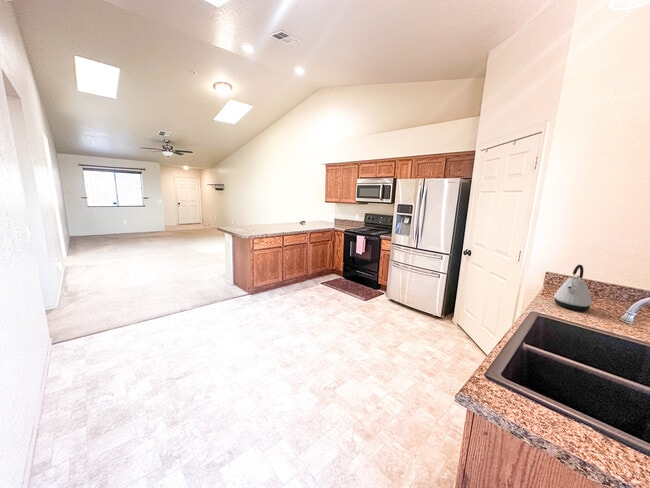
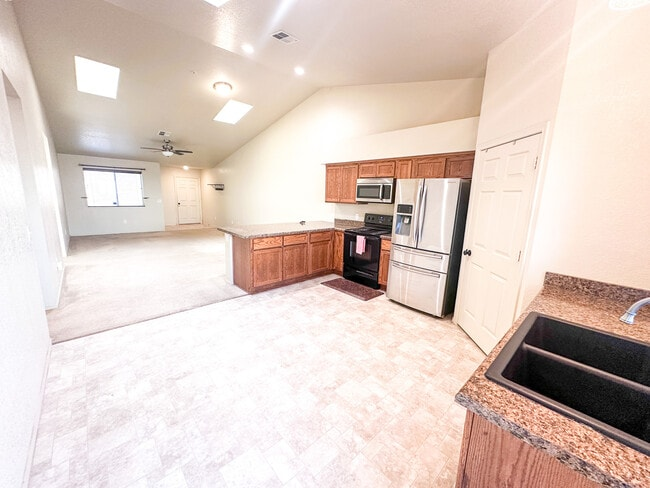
- kettle (575, 286)
